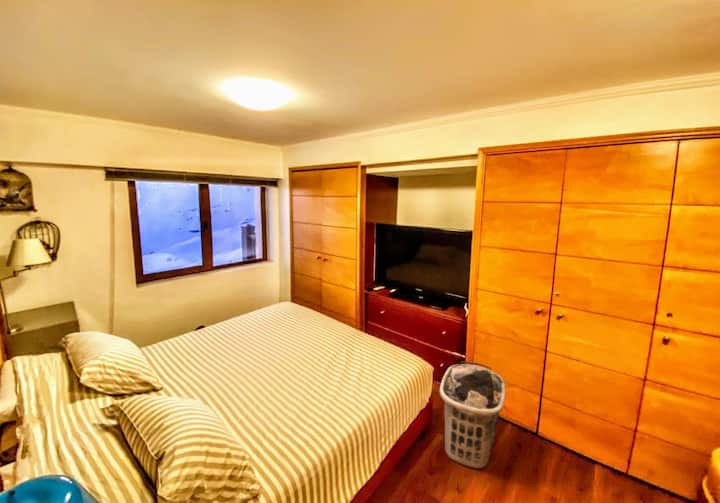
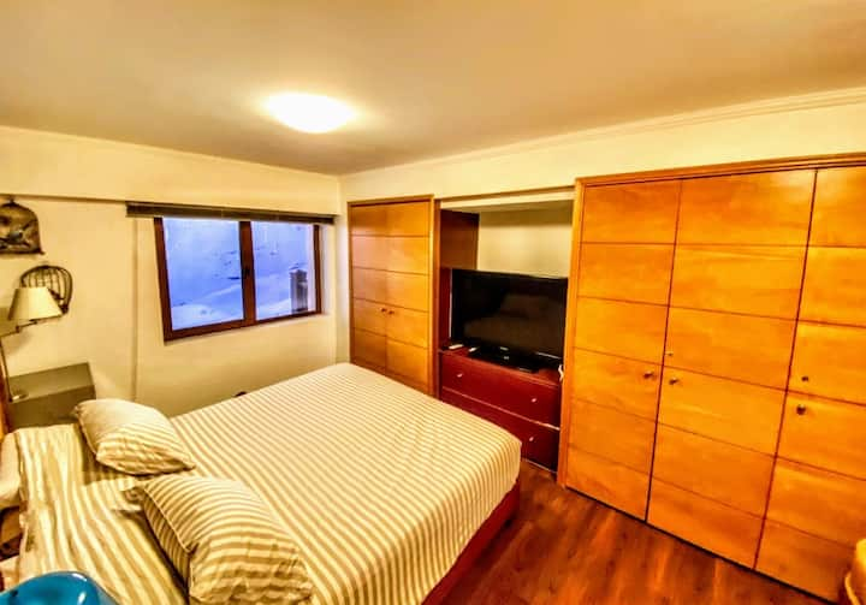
- clothes hamper (471, 408)
